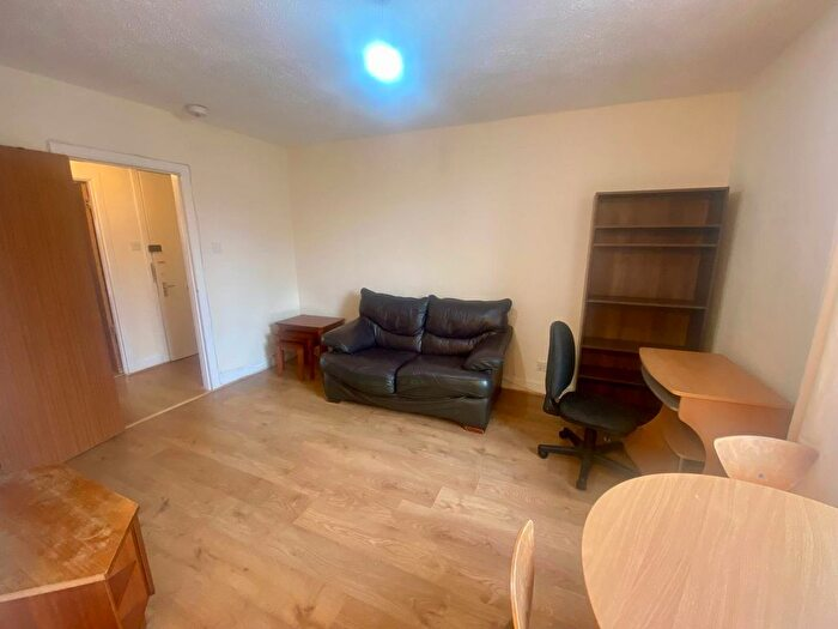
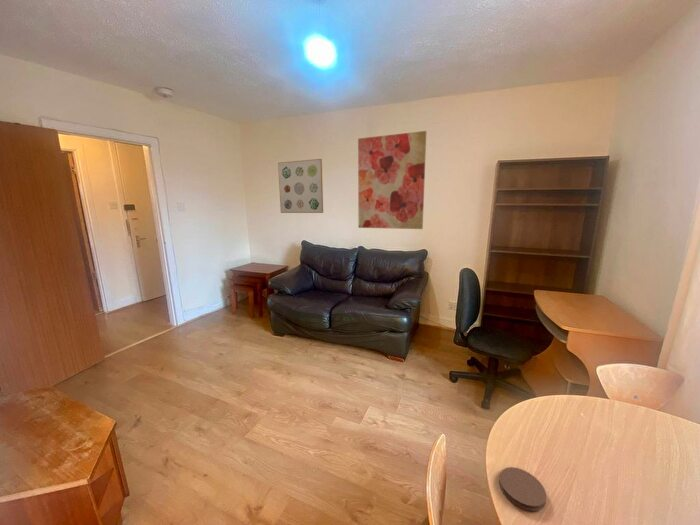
+ coaster (521, 487)
+ wall art (389, 183)
+ wall art (300, 187)
